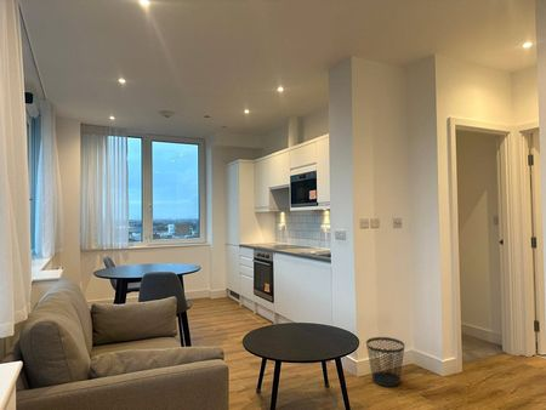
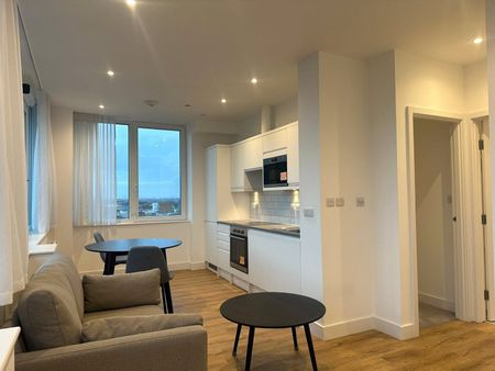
- wastebasket (385, 363)
